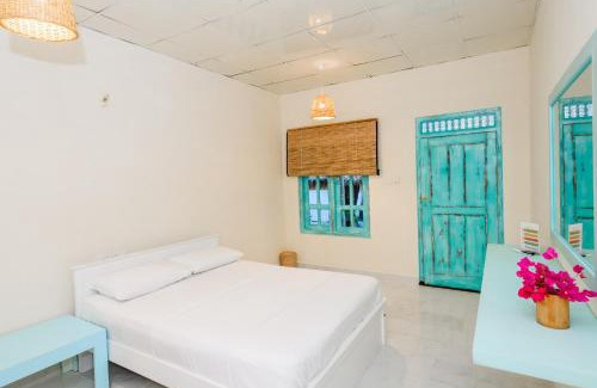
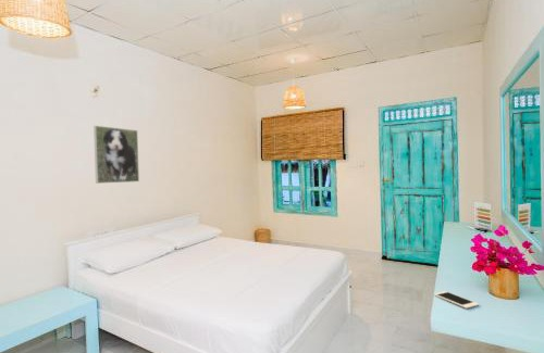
+ cell phone (455, 299)
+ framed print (118, 155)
